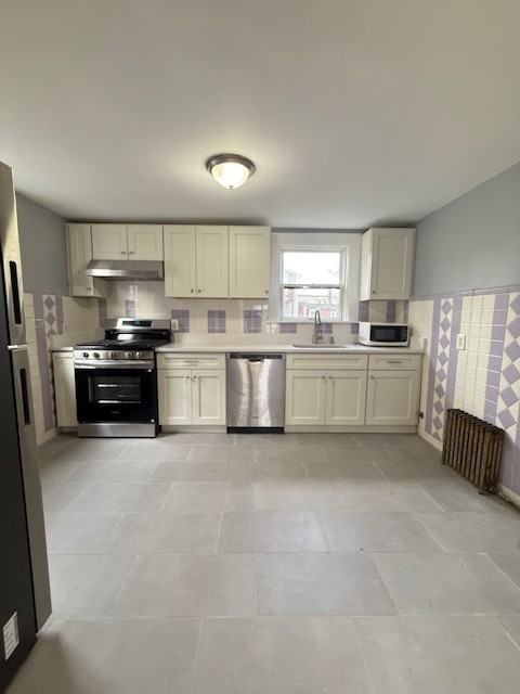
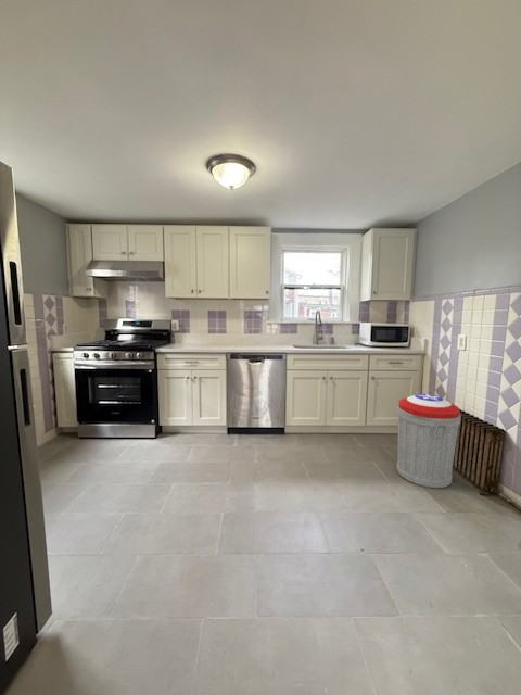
+ trash can (425, 435)
